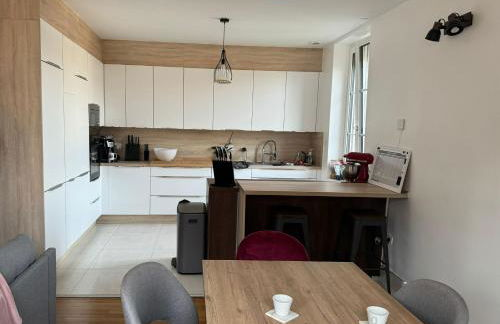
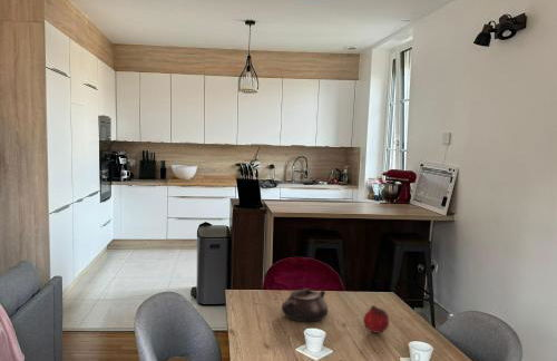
+ fruit (377, 319)
+ teapot (304, 302)
